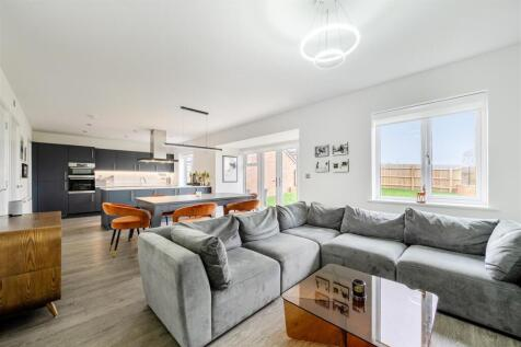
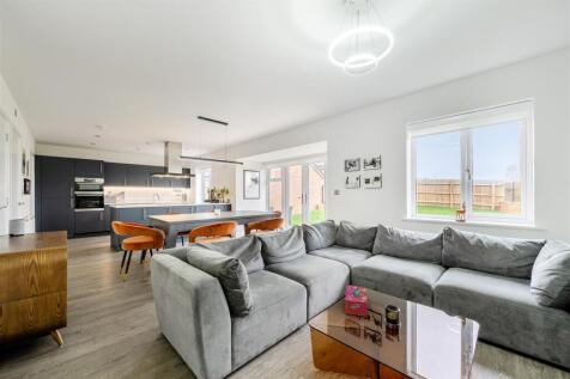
+ tissue box (356, 299)
